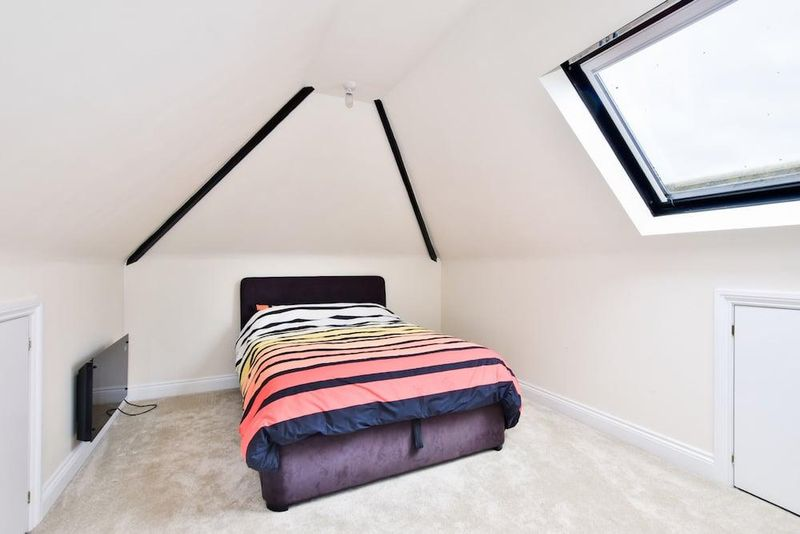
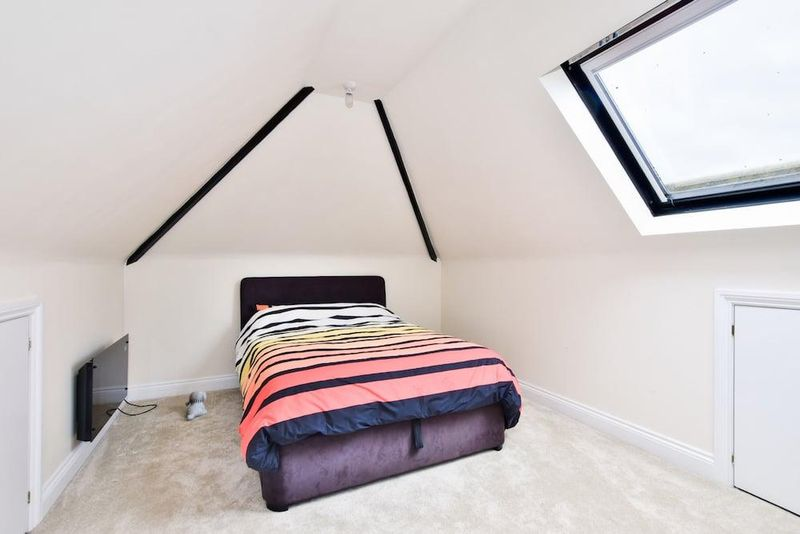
+ plush toy (196, 404)
